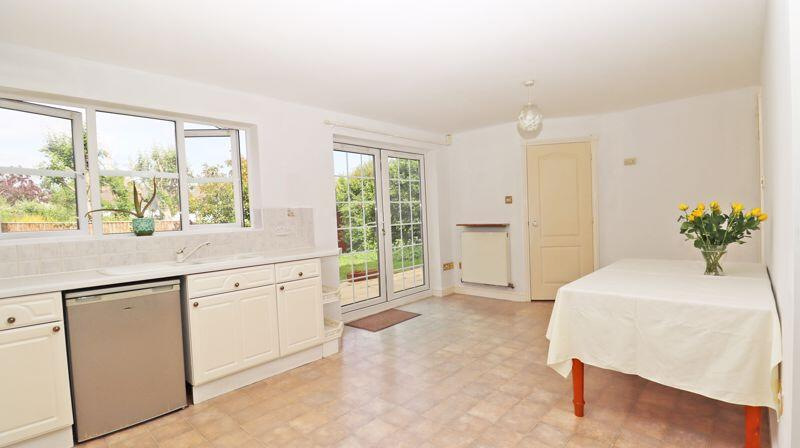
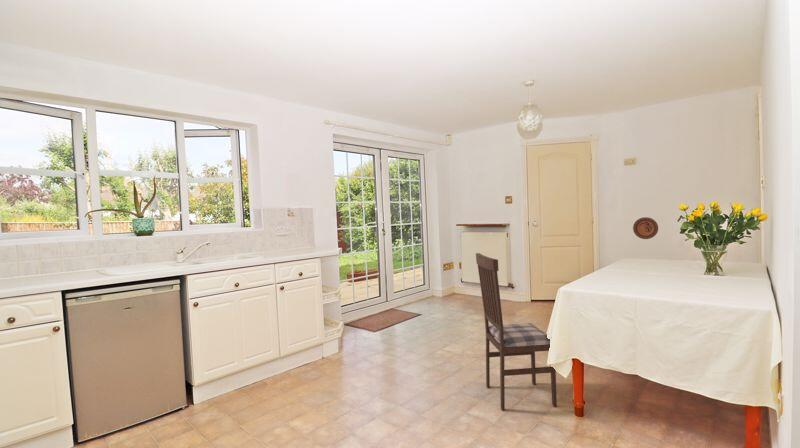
+ dining chair (513, 325)
+ decorative plate (645, 228)
